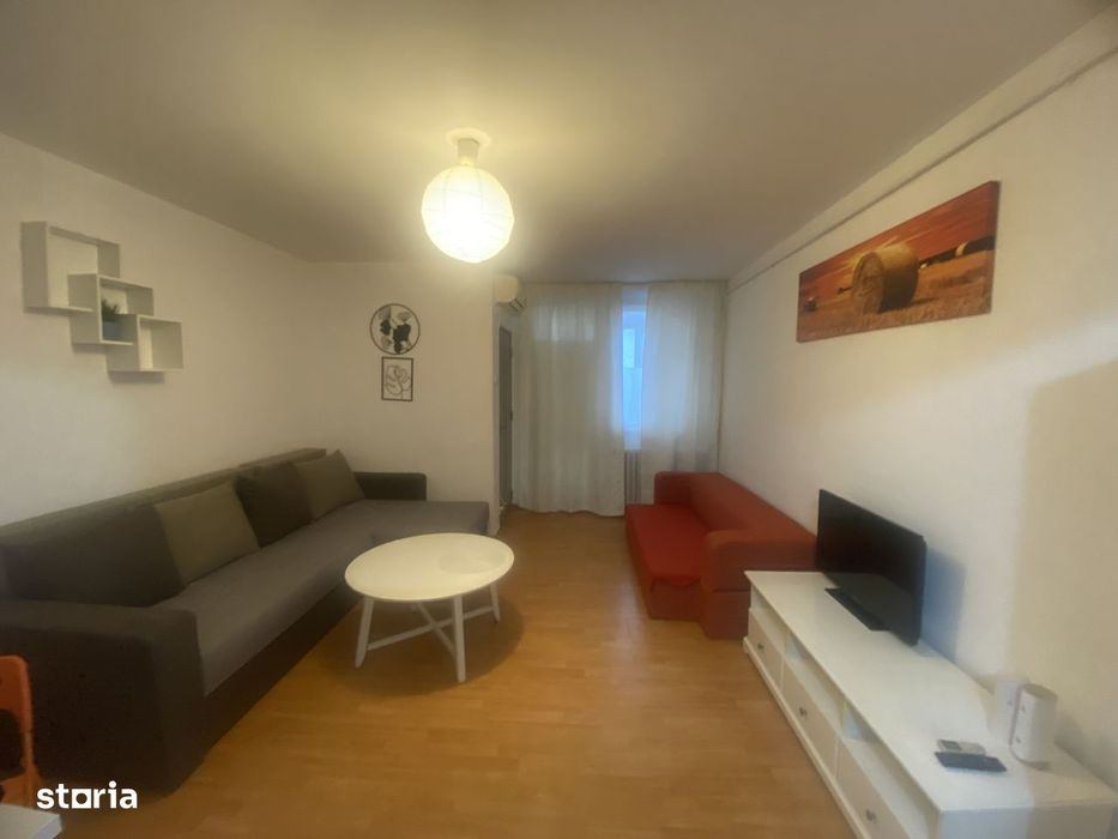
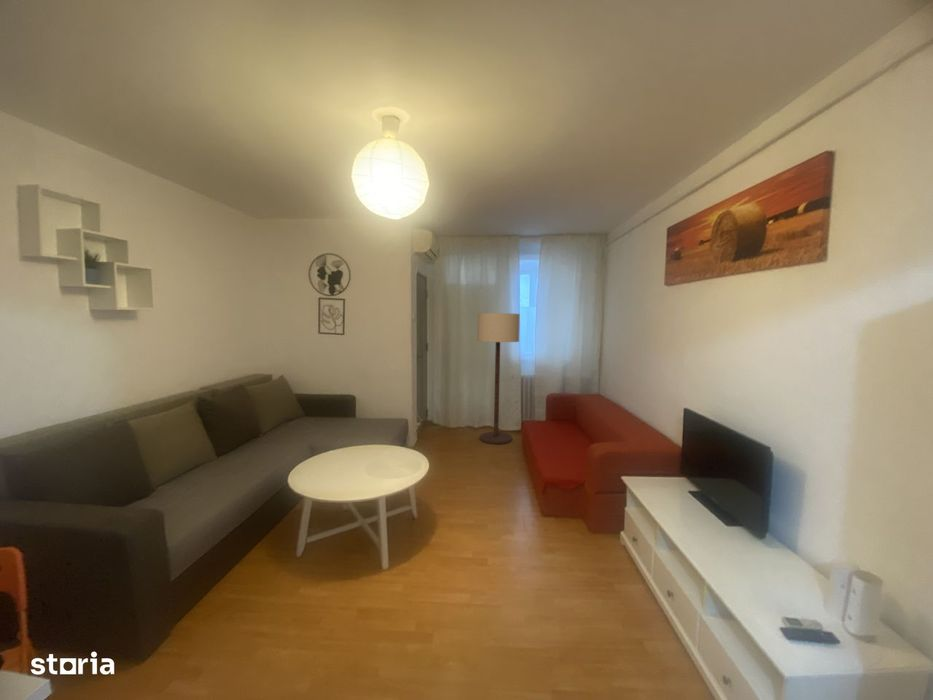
+ floor lamp (497, 377)
